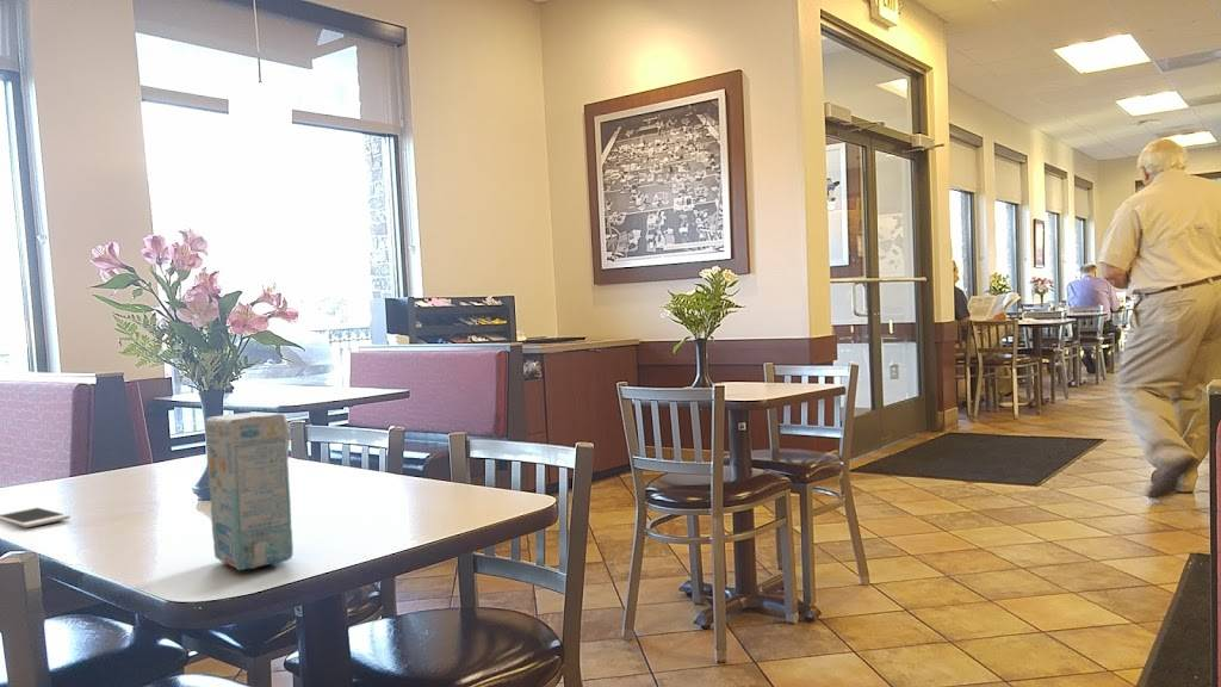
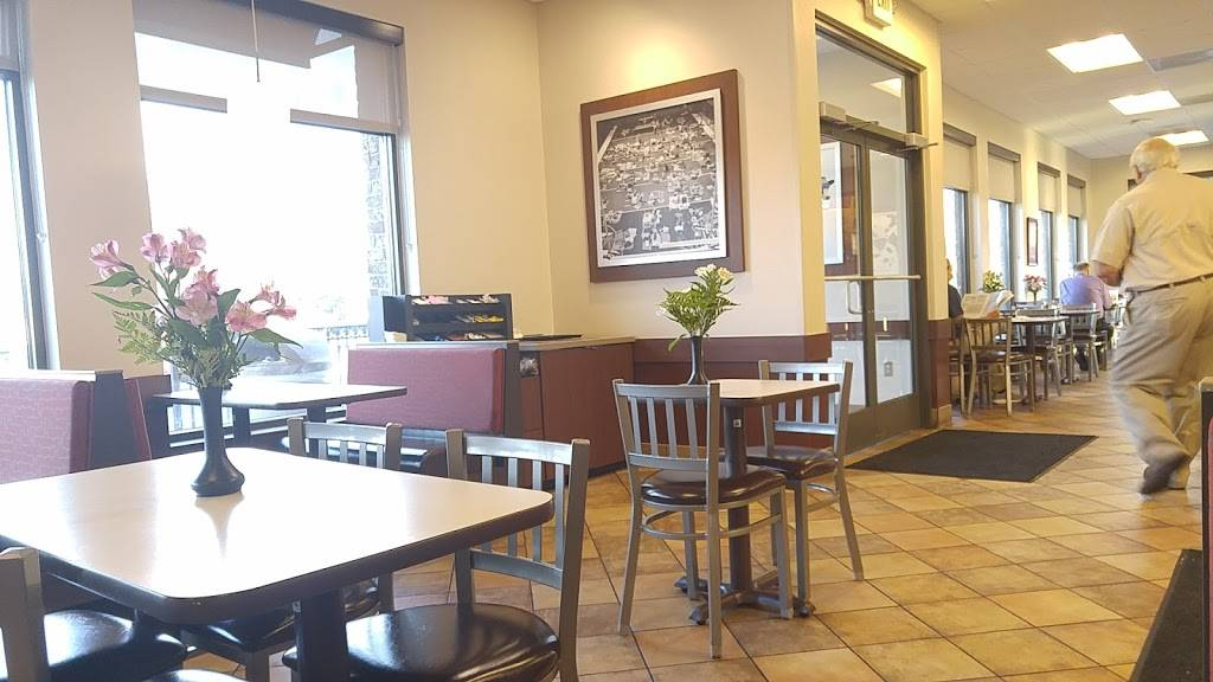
- napkin (248, 488)
- cell phone (31, 516)
